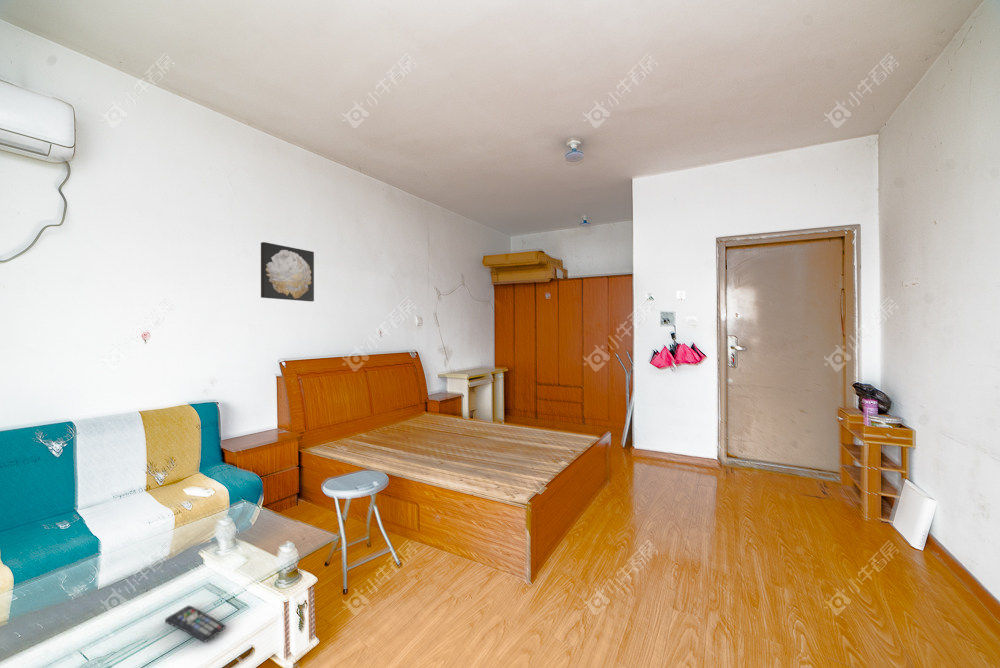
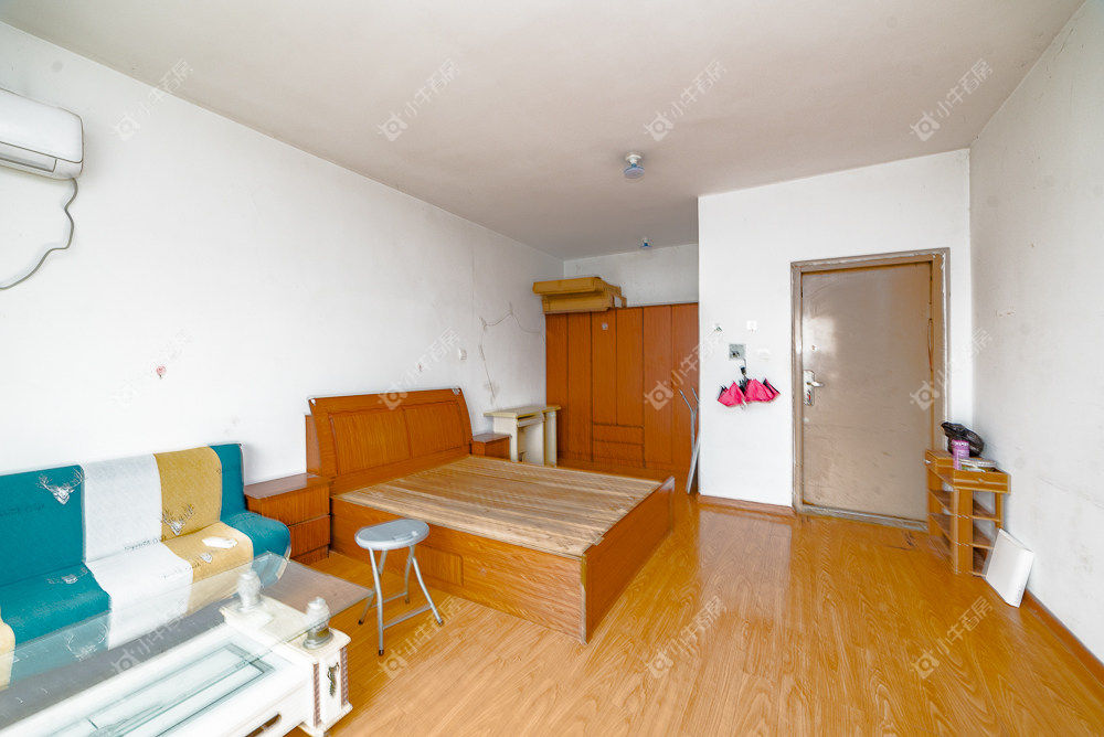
- wall art (288, 273)
- remote control (194, 623)
